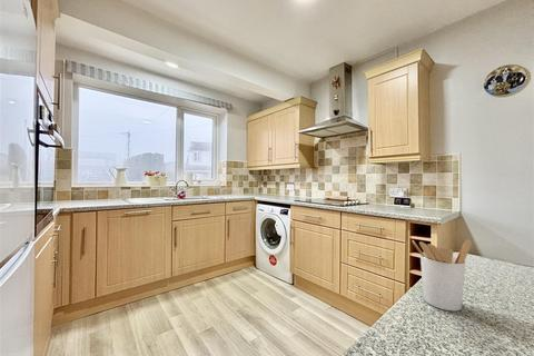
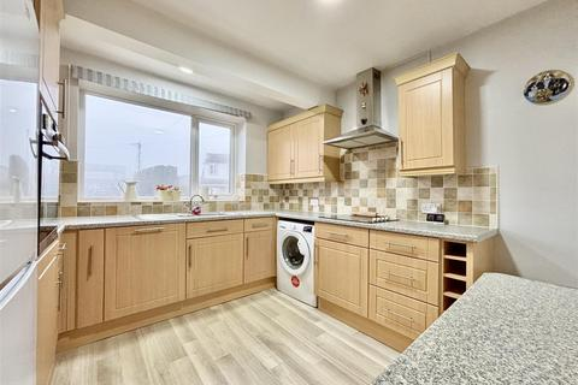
- utensil holder (439, 271)
